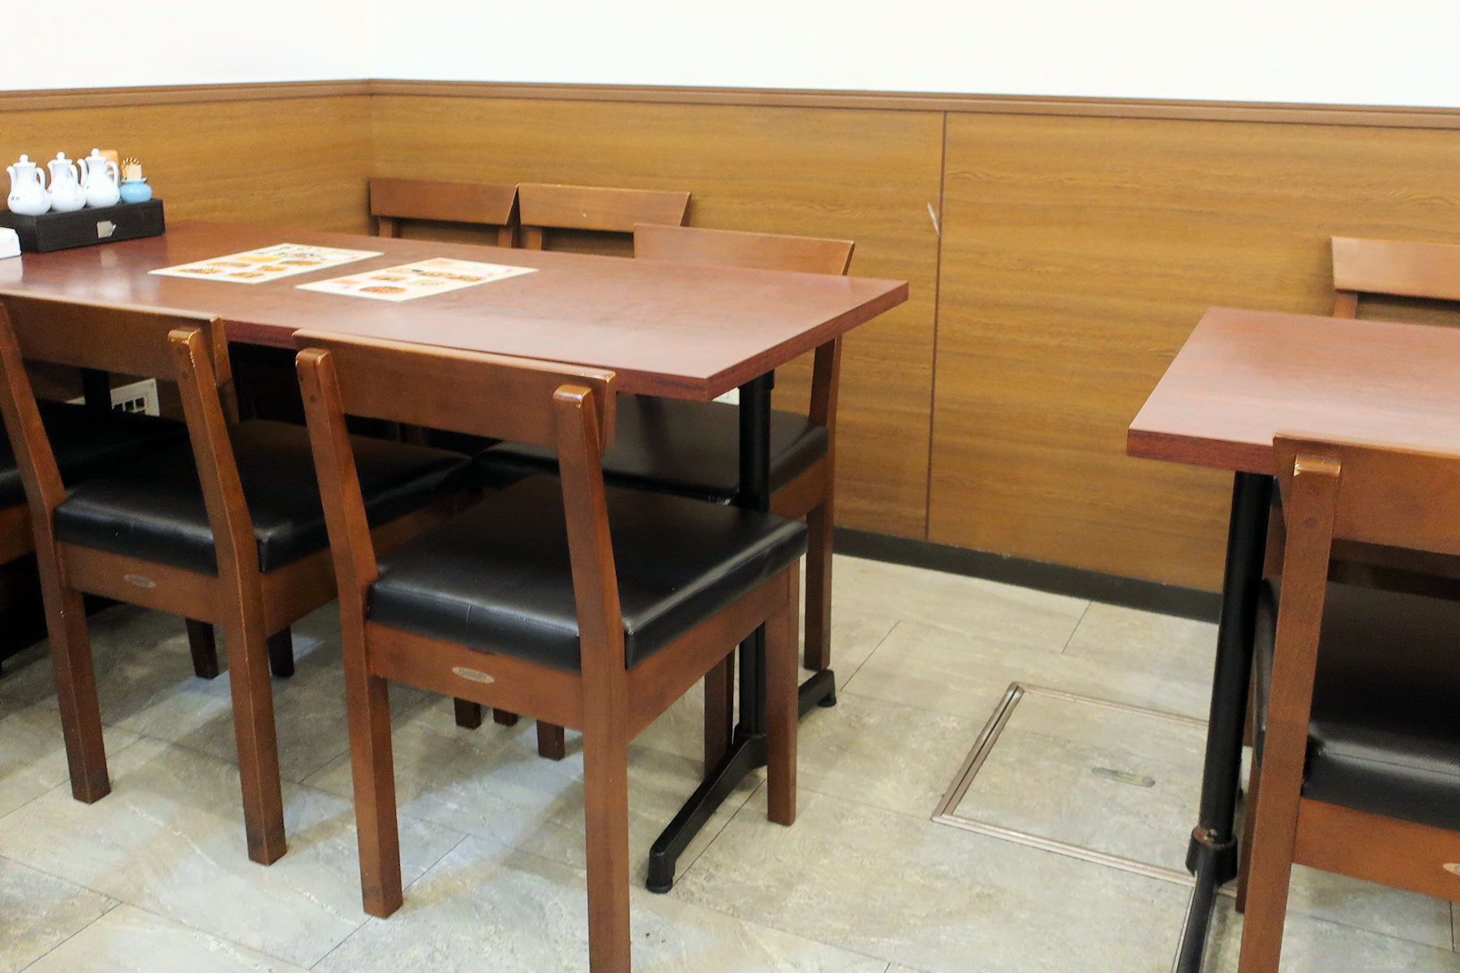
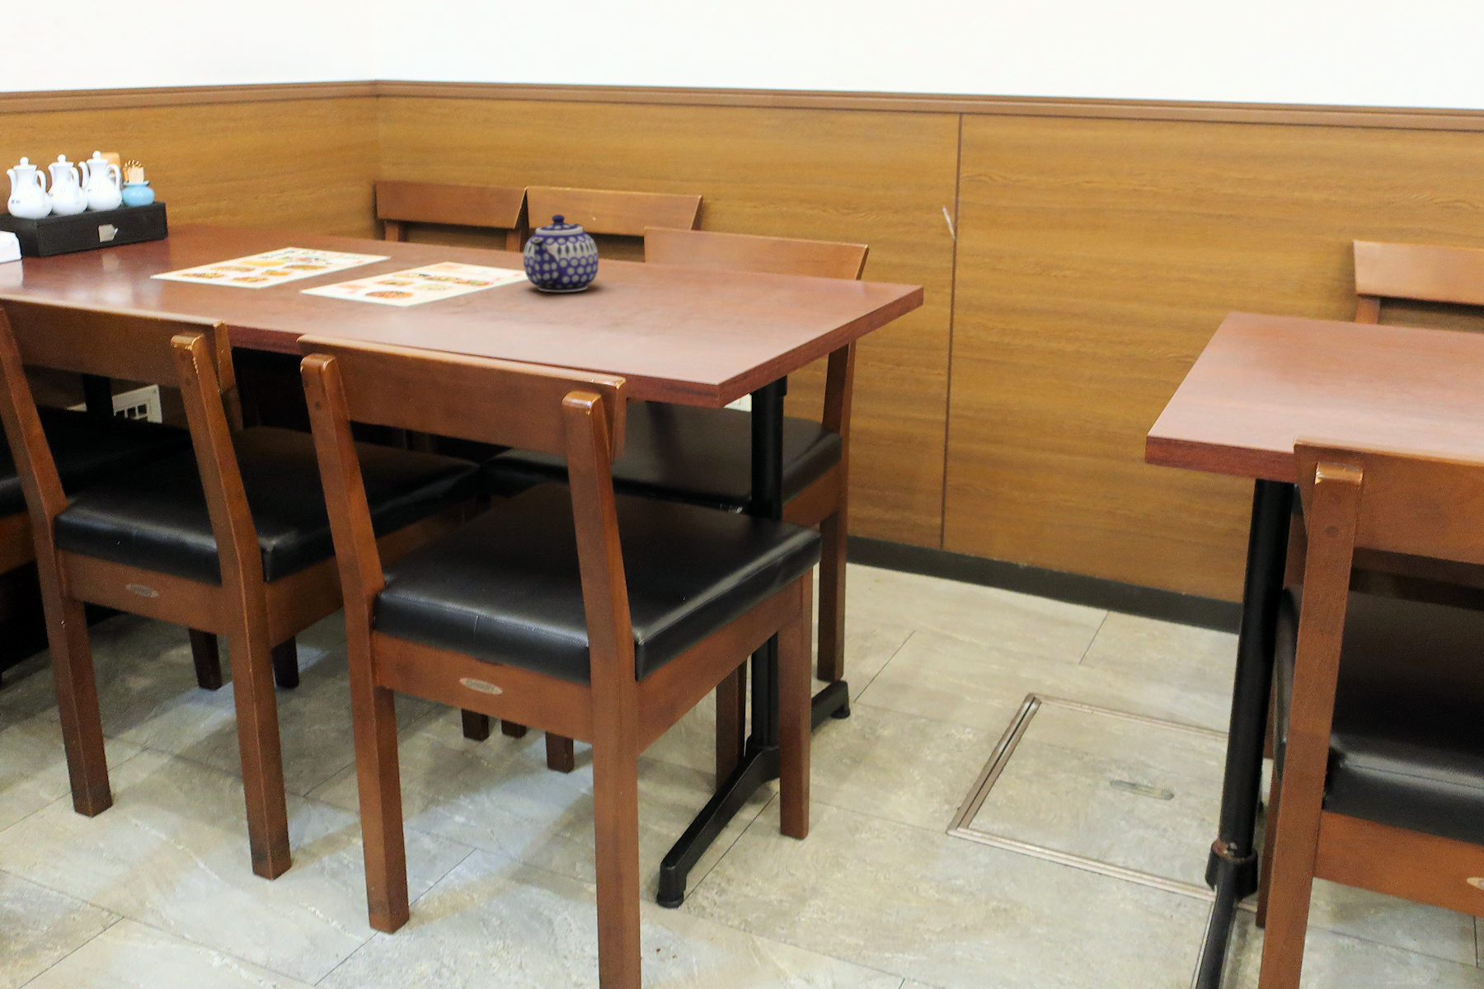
+ teapot (561, 252)
